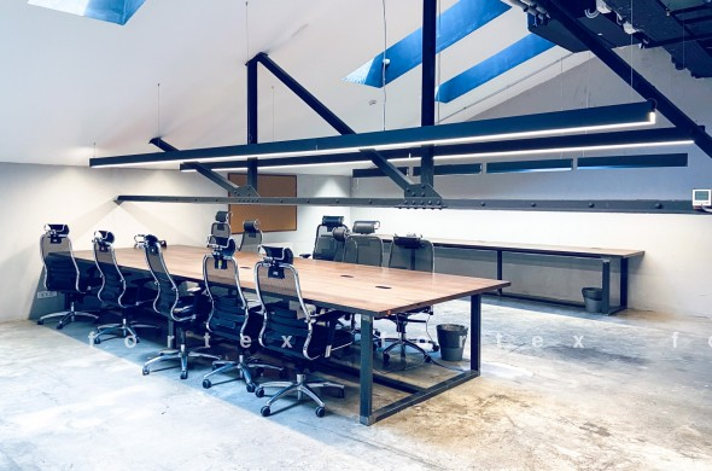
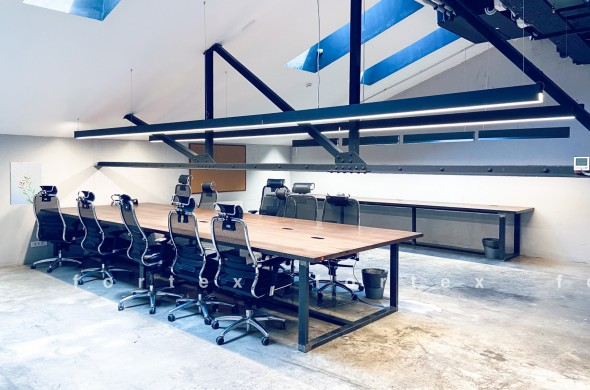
+ wall art (26, 183)
